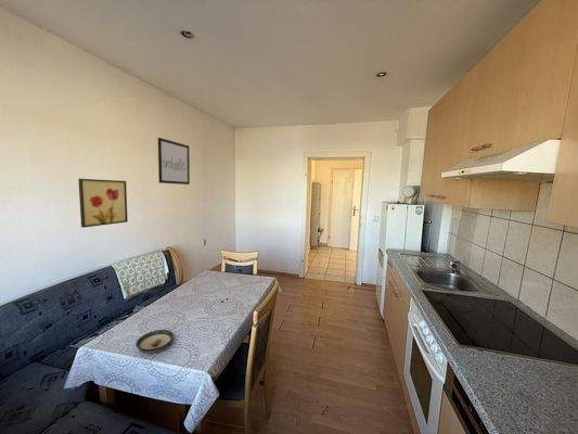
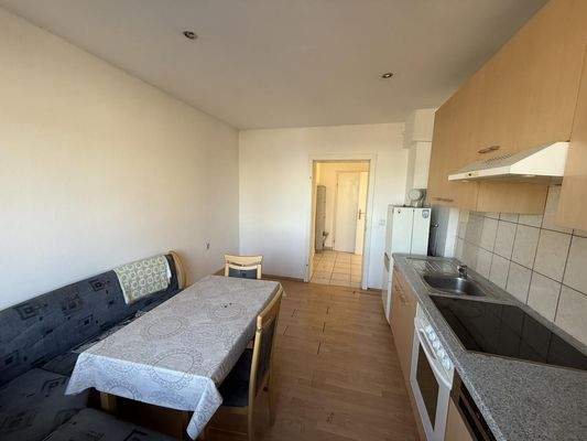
- wall art (175, 163)
- saucer (155, 342)
- wall art (104, 202)
